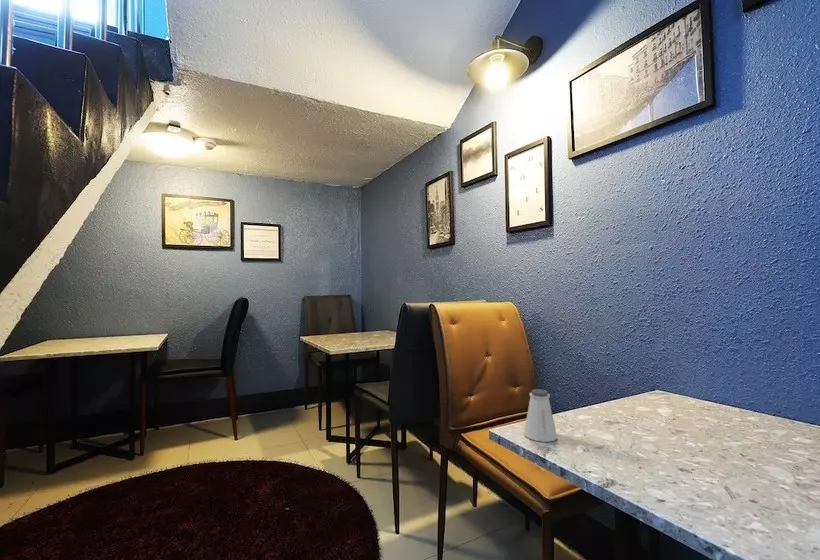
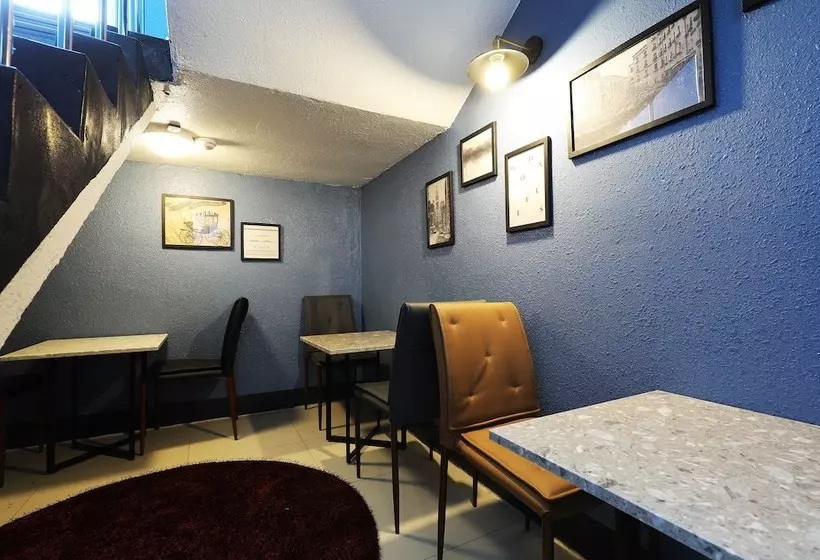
- saltshaker (539, 413)
